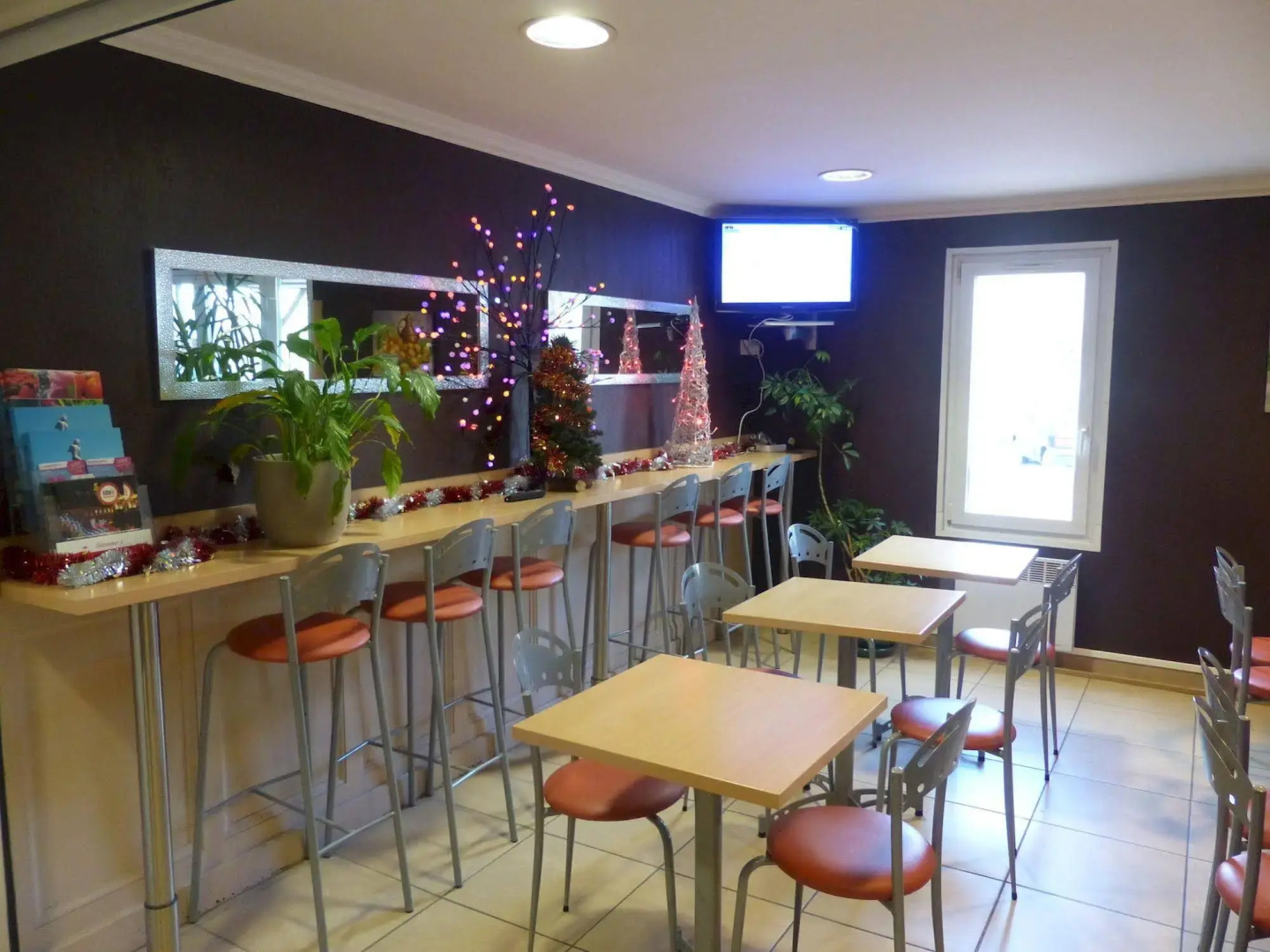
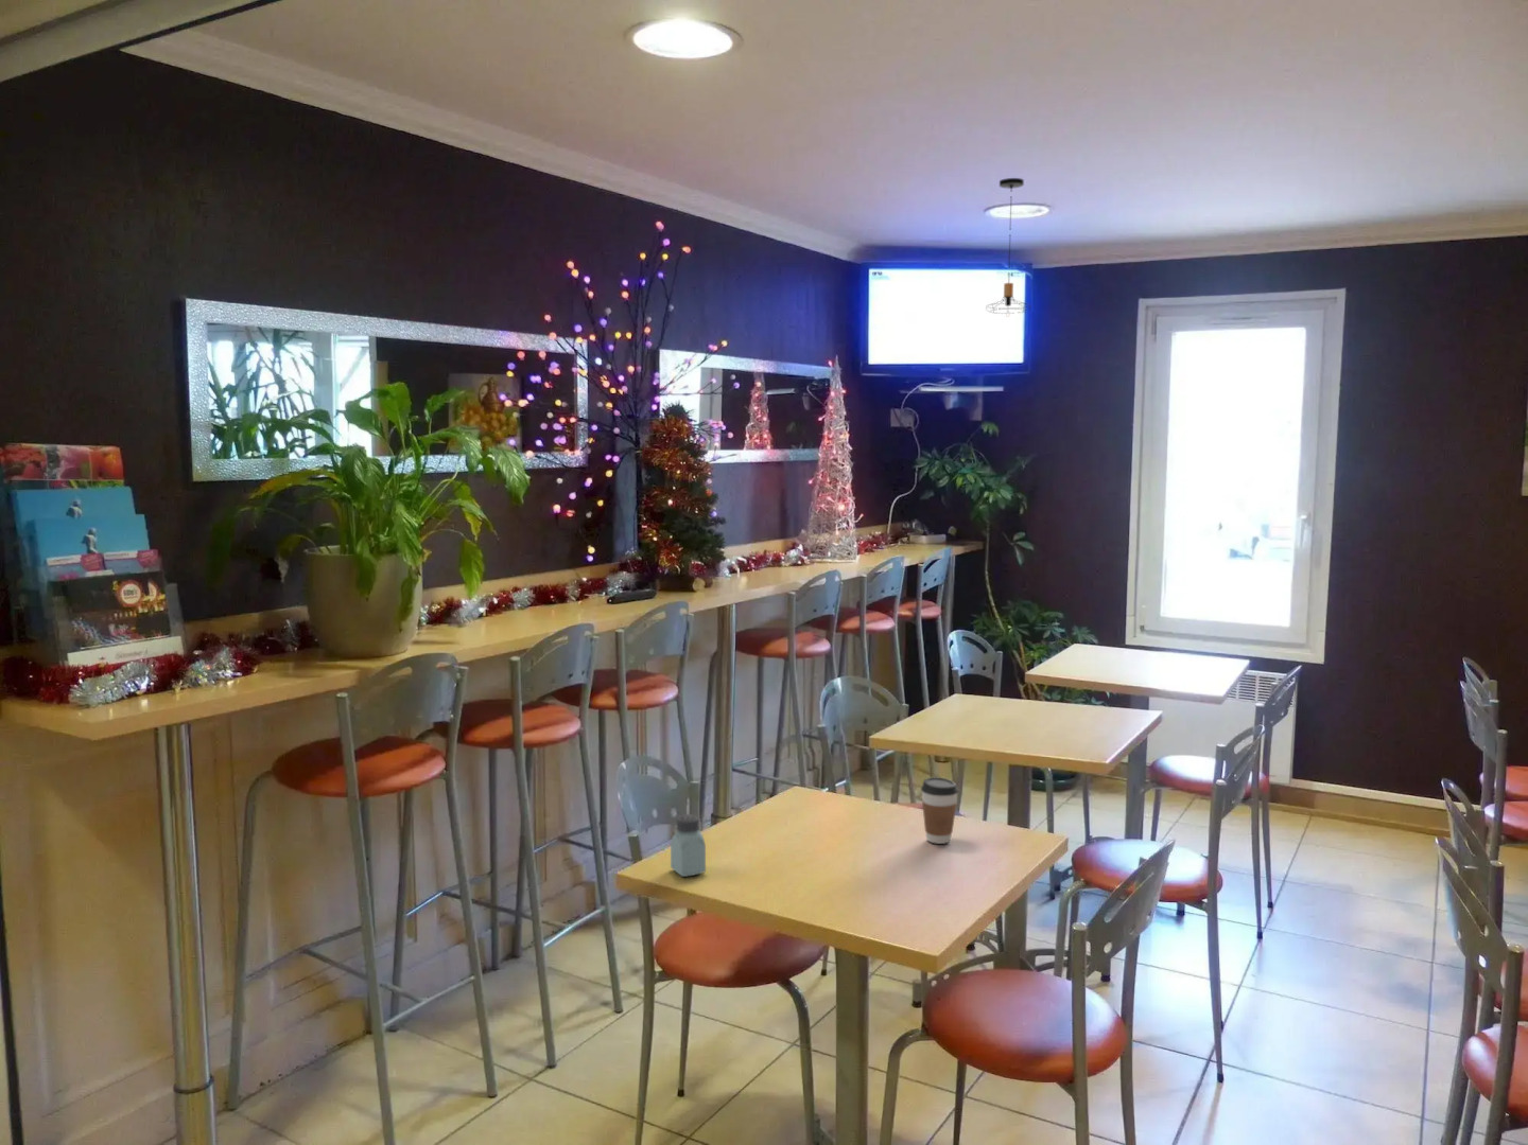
+ pendant light (1009, 251)
+ coffee cup (940, 809)
+ saltshaker (688, 844)
